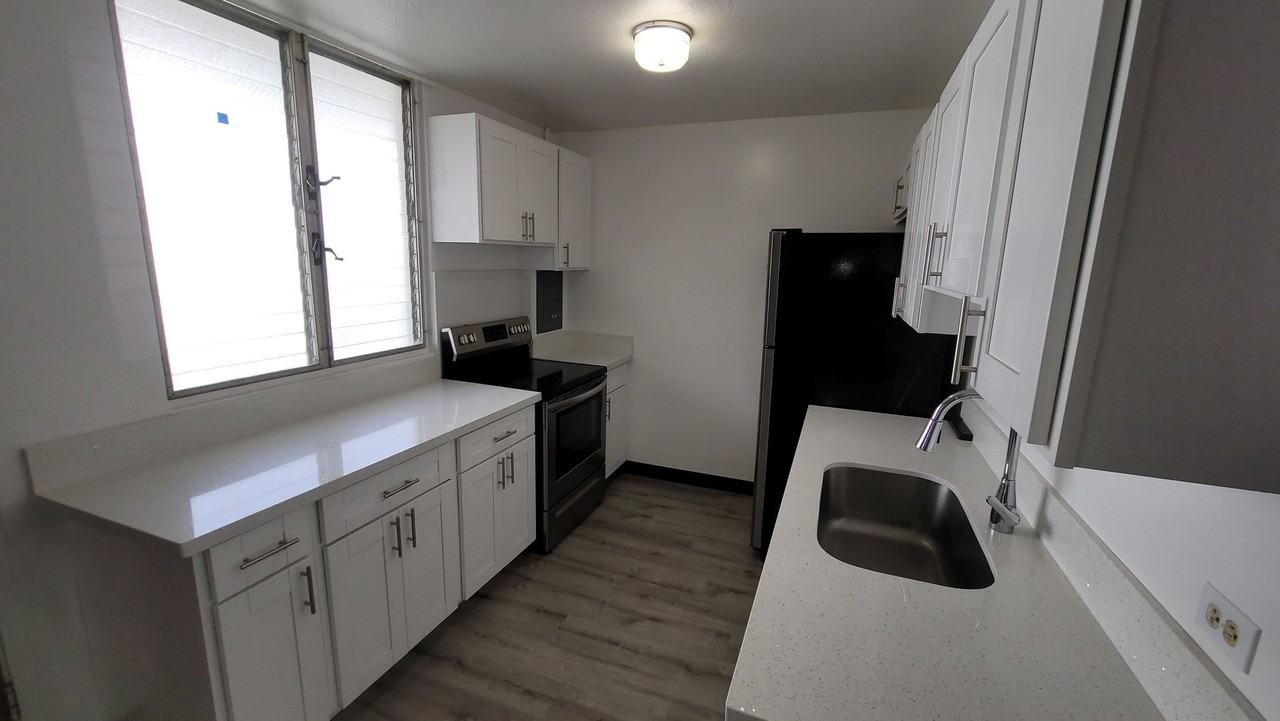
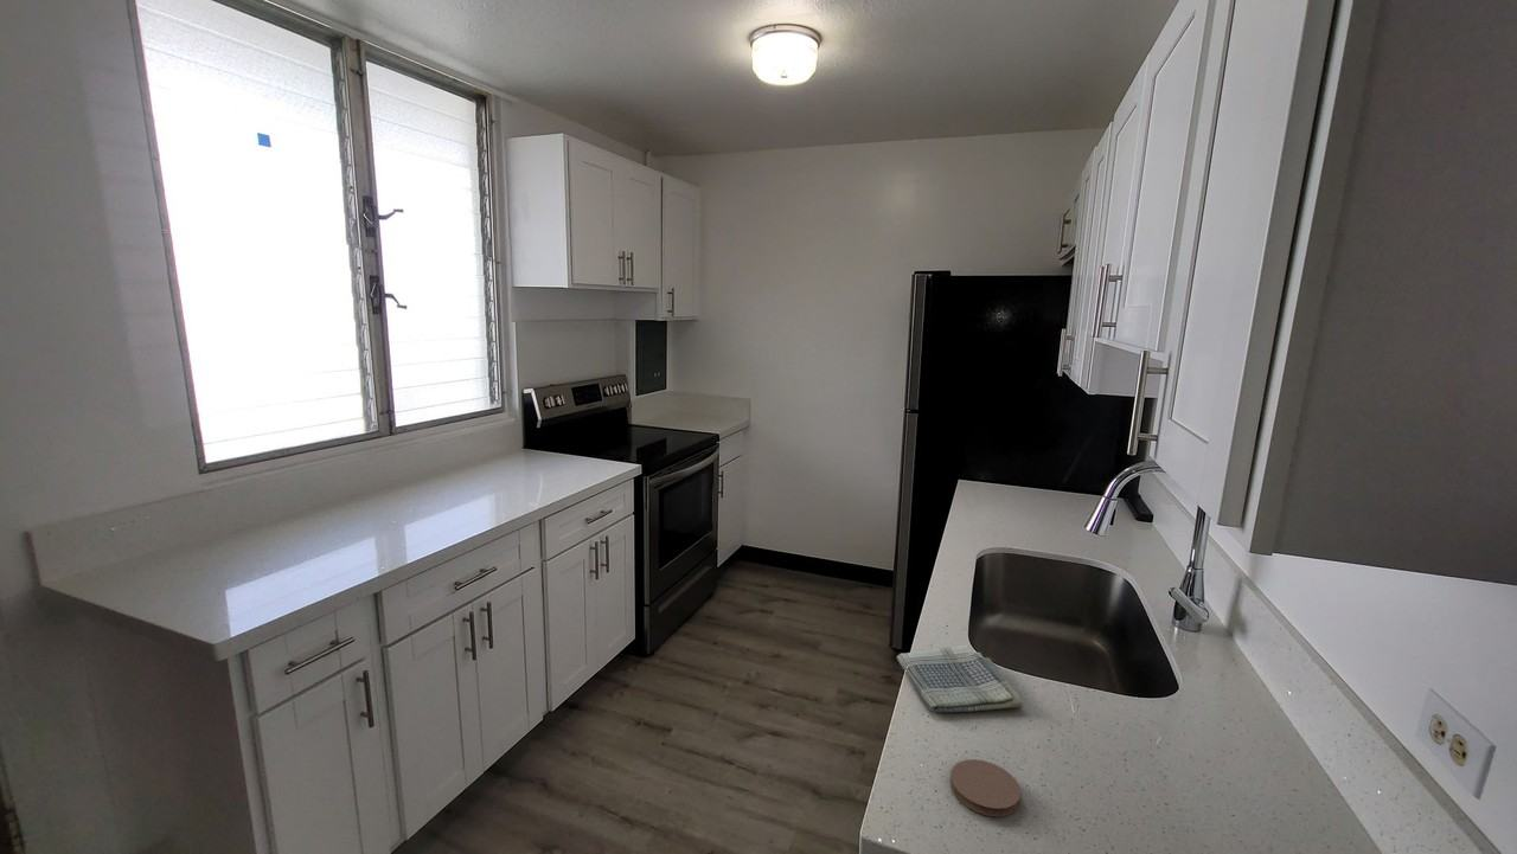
+ coaster (984, 786)
+ dish towel (958, 676)
